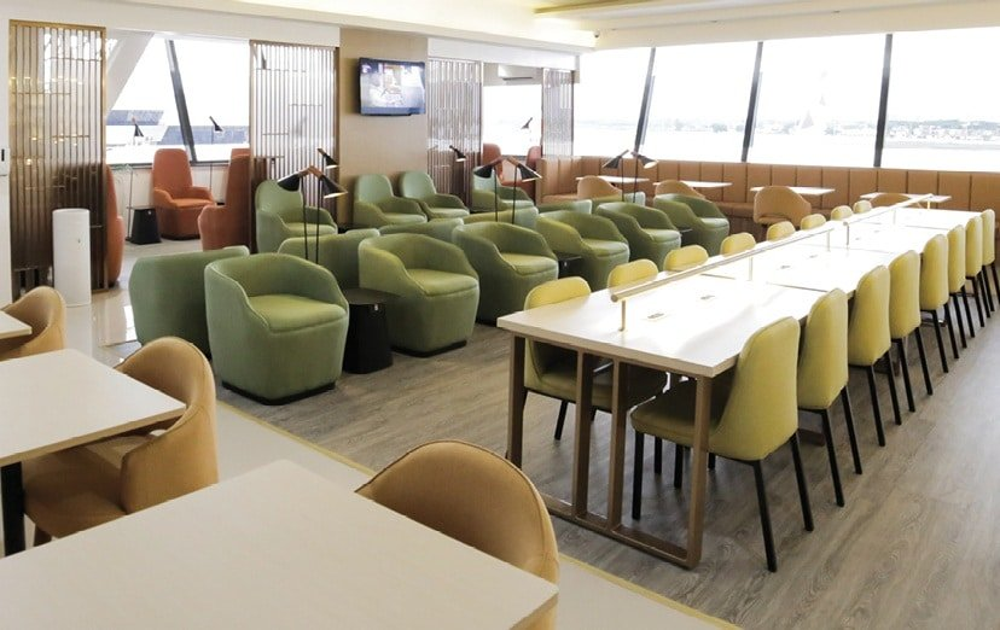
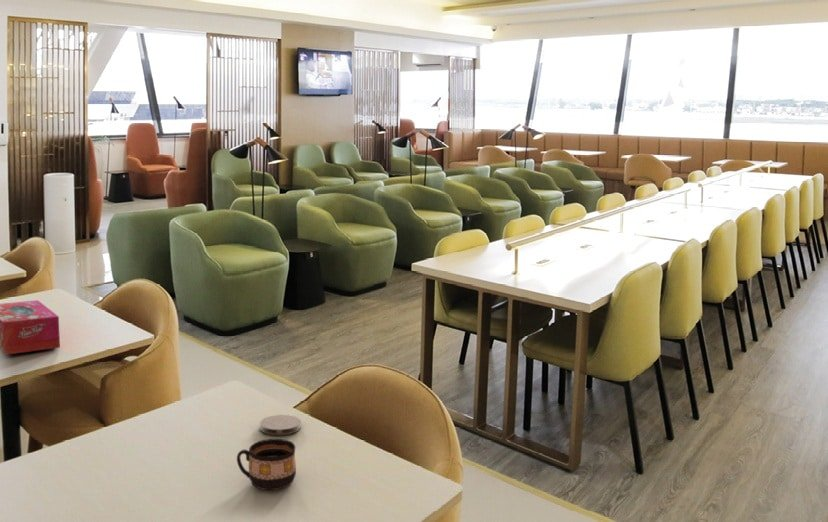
+ tissue box (22, 325)
+ coaster (280, 424)
+ cup (270, 464)
